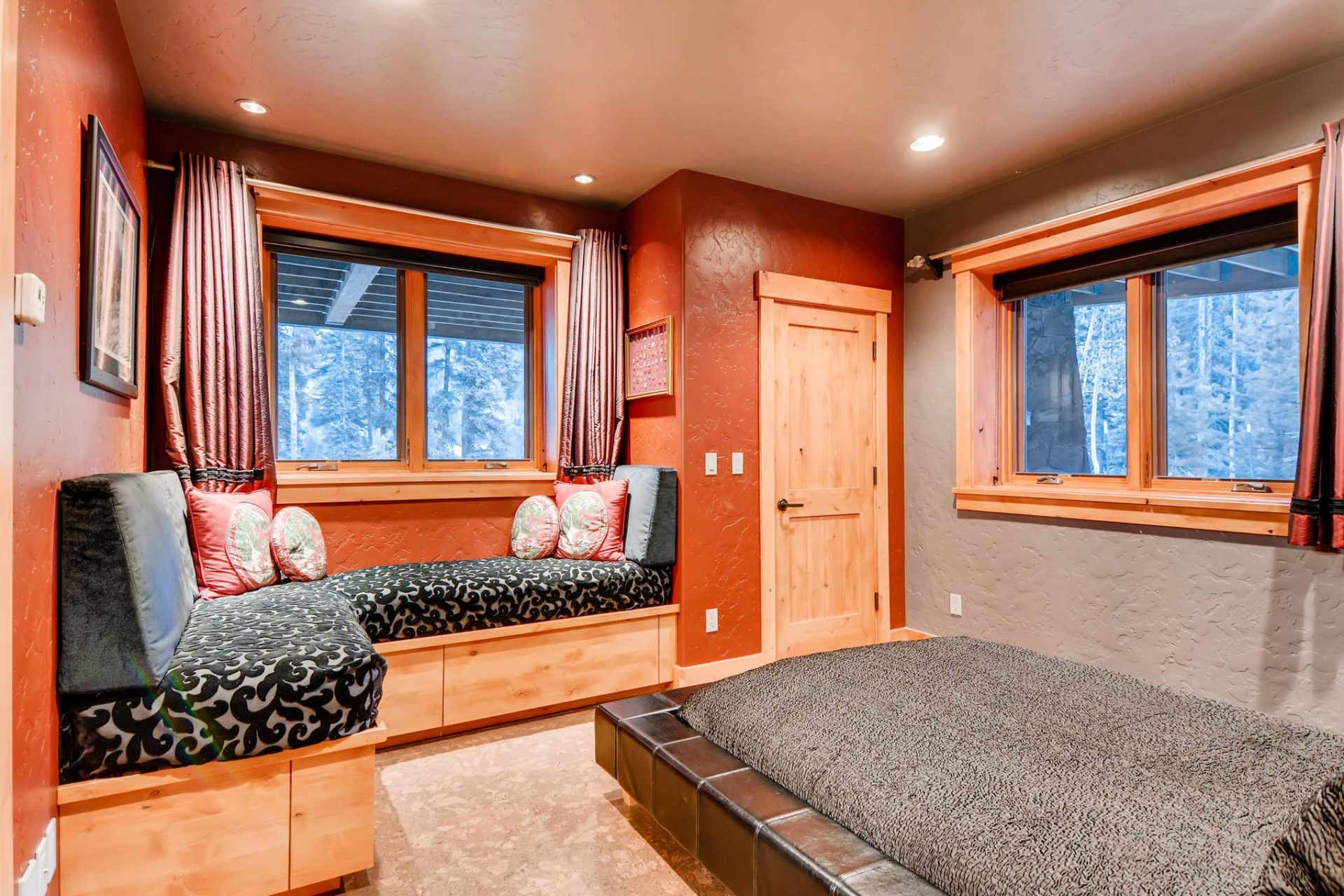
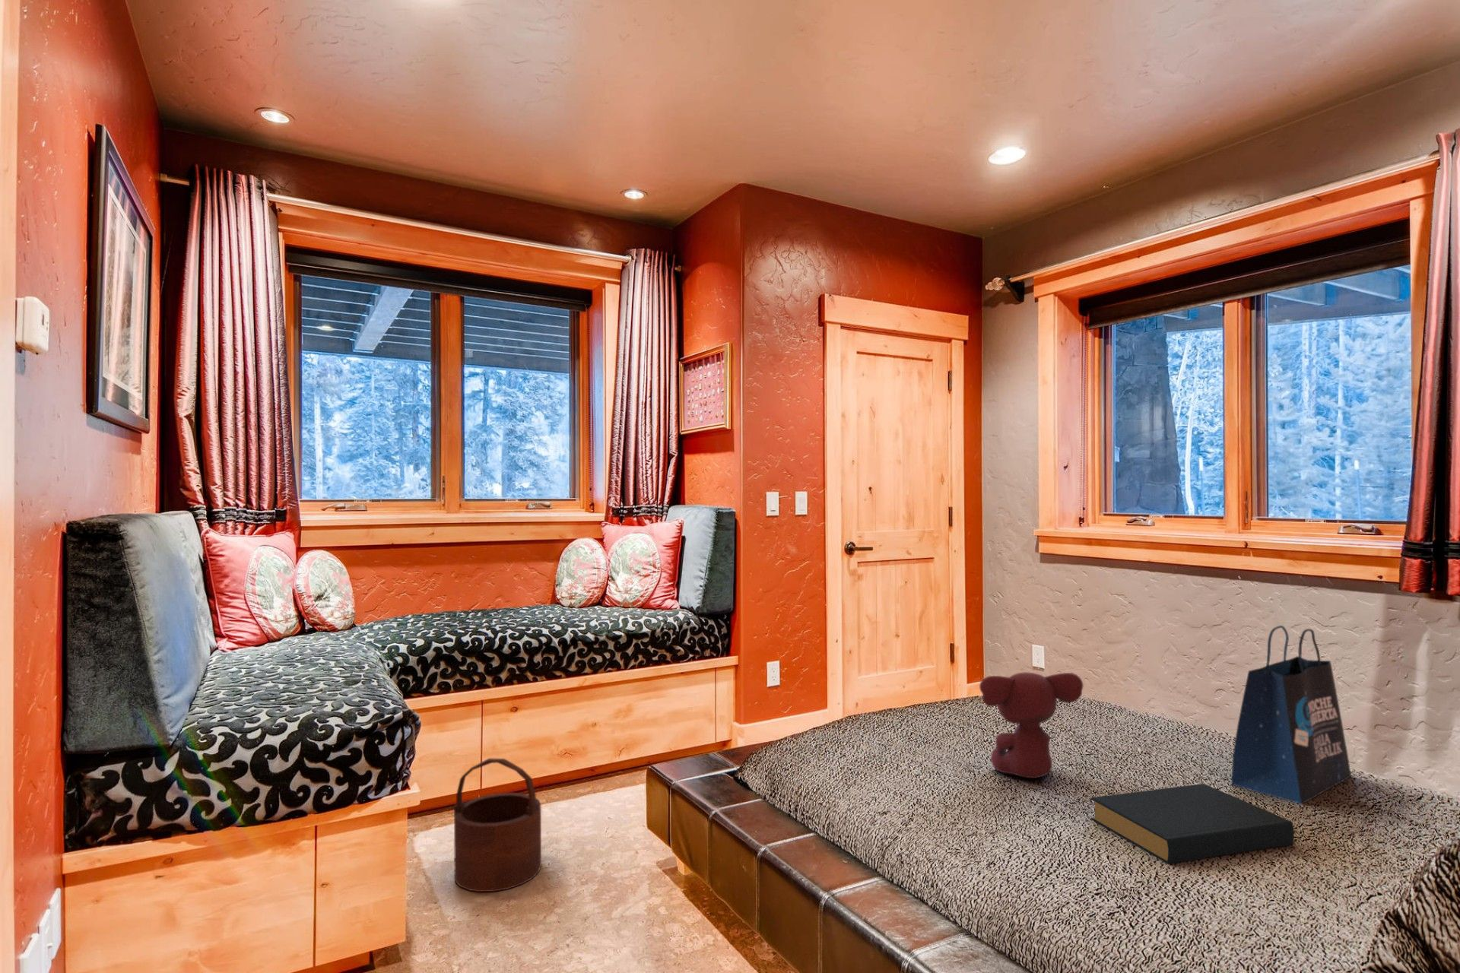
+ wooden bucket (498, 813)
+ hardback book (1187, 821)
+ tote bag (1292, 704)
+ teddy bear (1023, 722)
